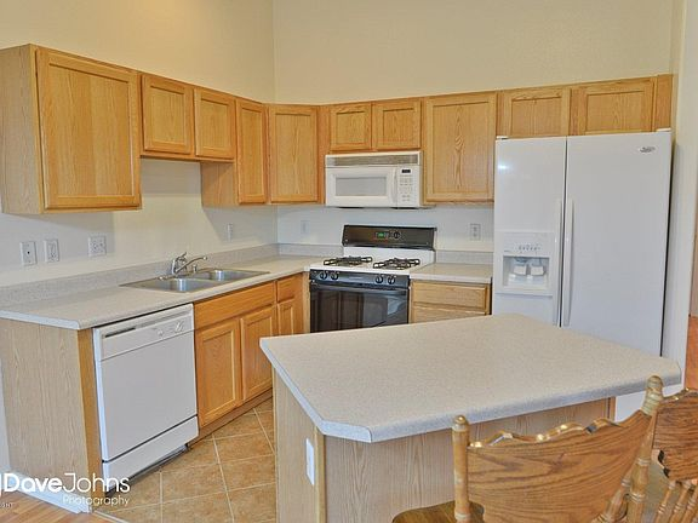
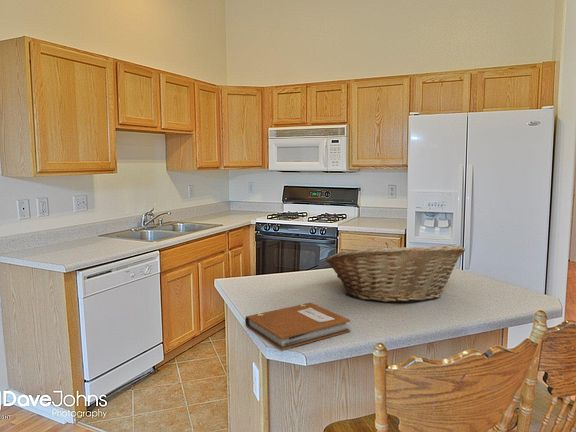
+ notebook (298, 322)
+ fruit basket (394, 266)
